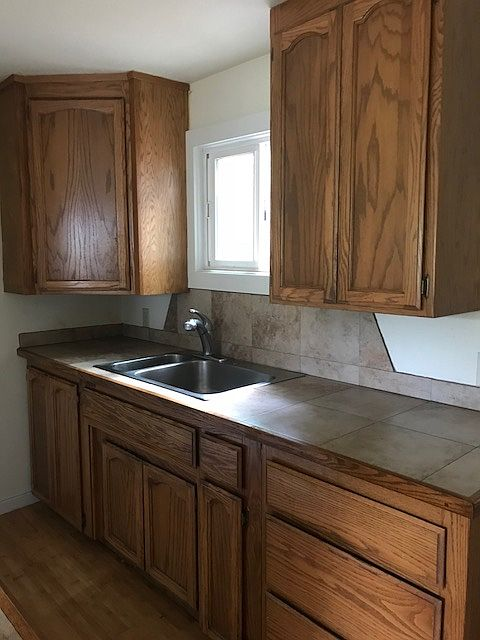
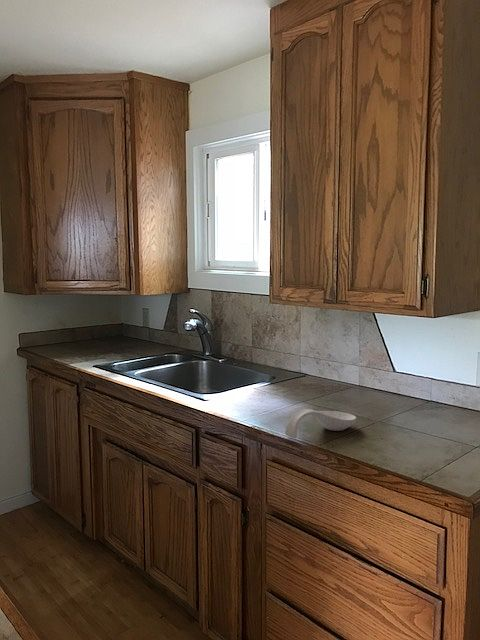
+ spoon rest (321, 419)
